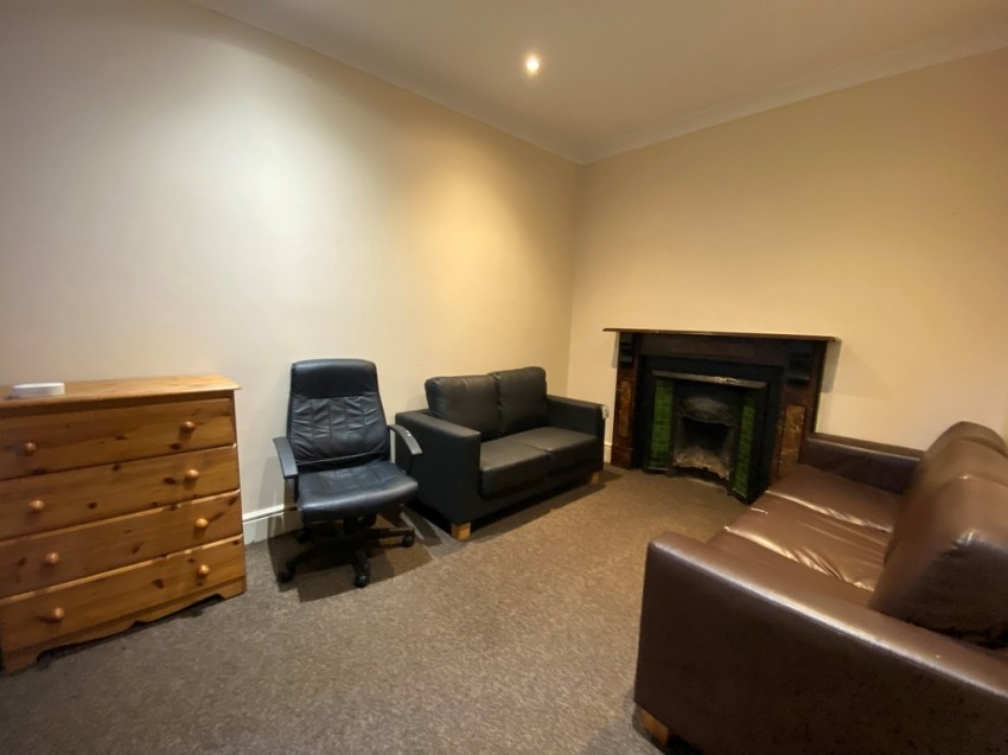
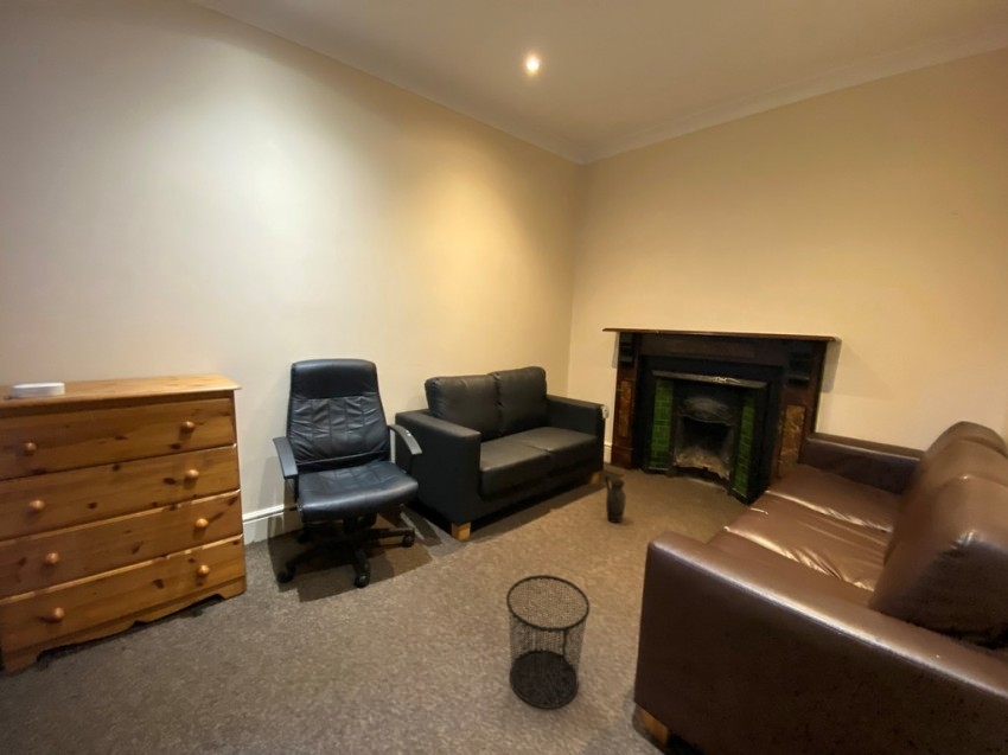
+ waste bin (546, 639)
+ ceramic jug (613, 498)
